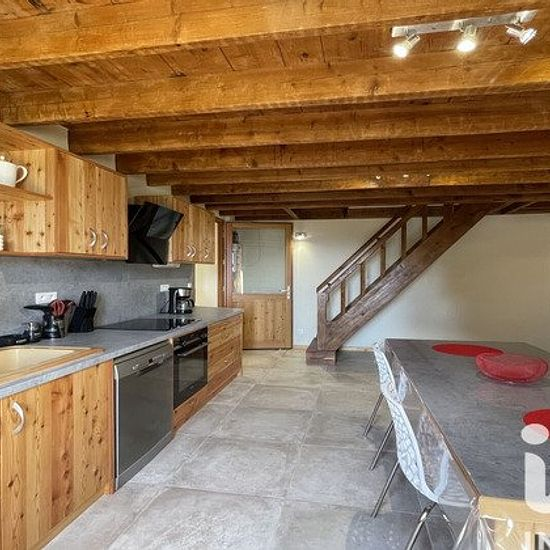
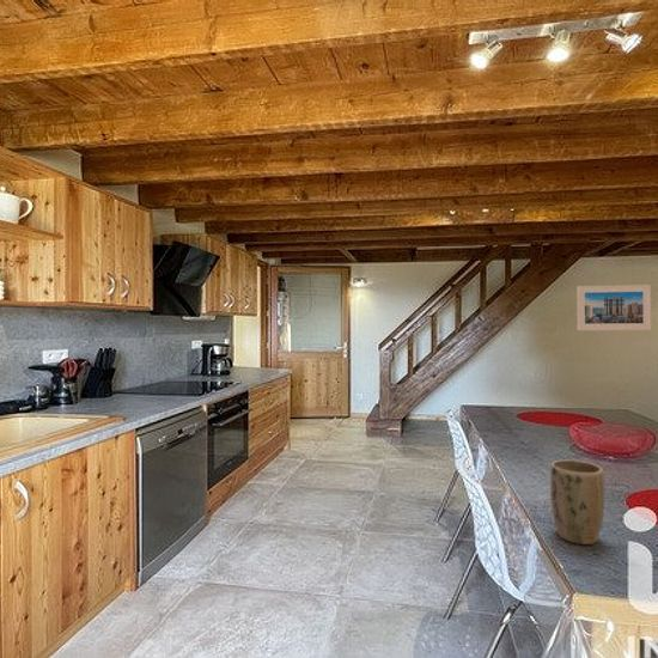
+ plant pot (577, 501)
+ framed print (613, 307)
